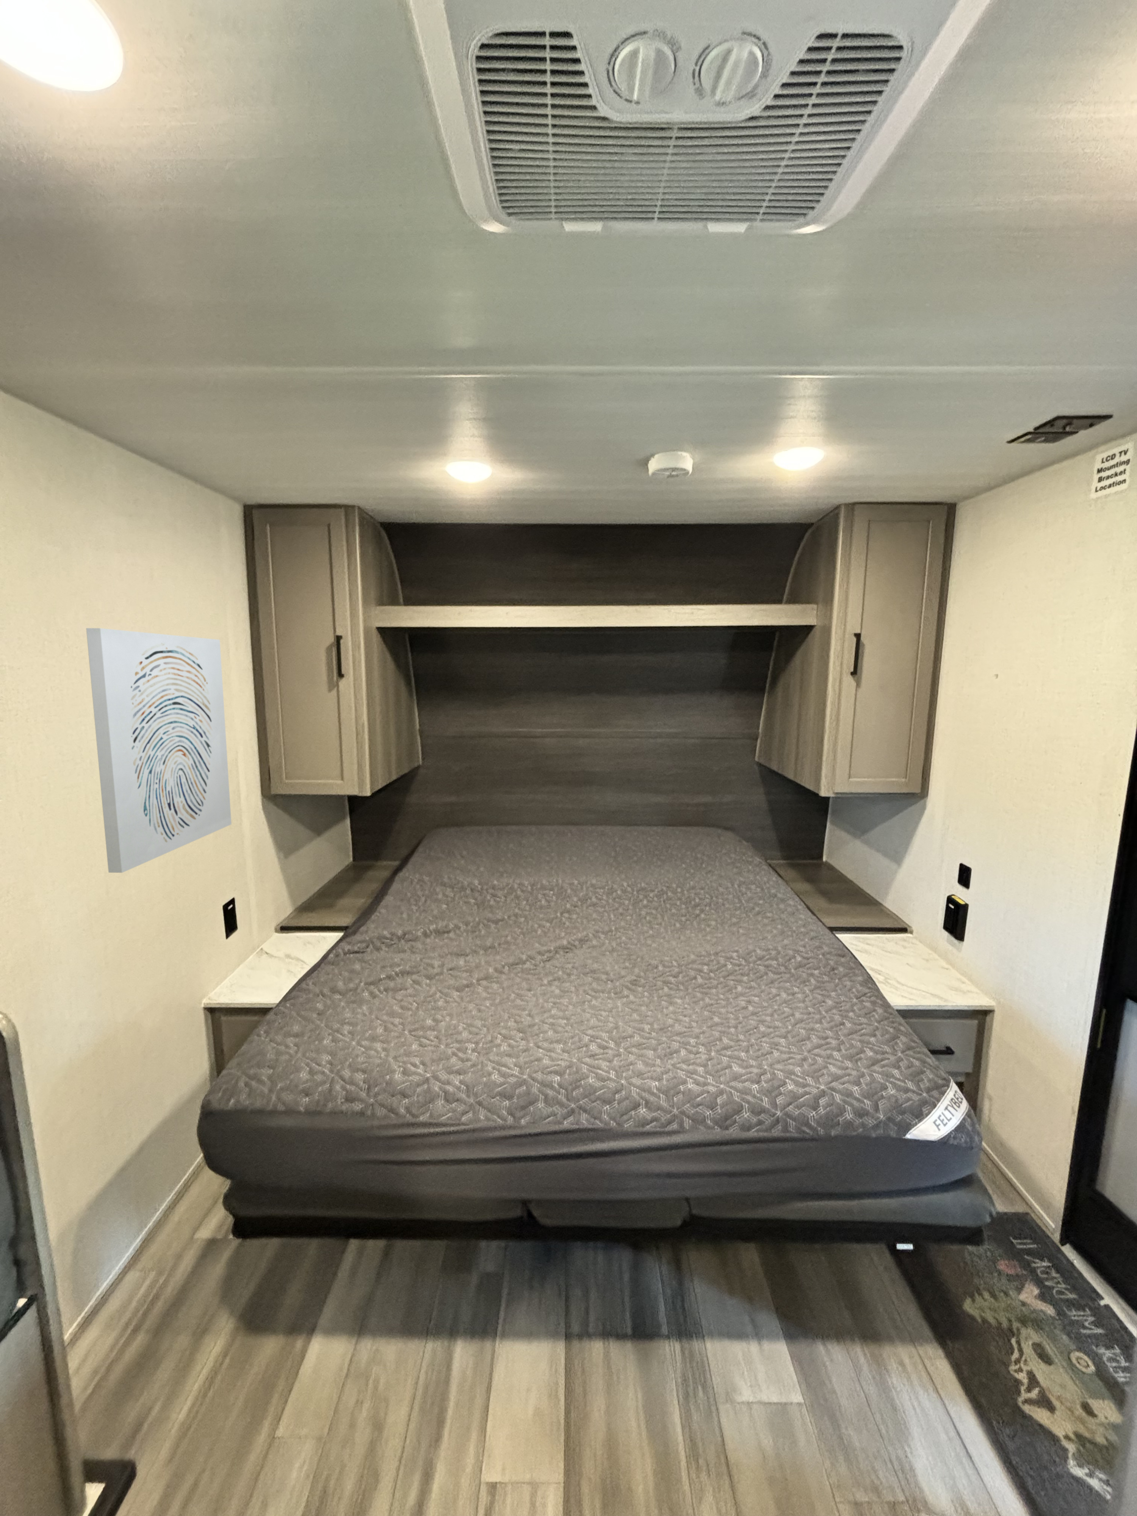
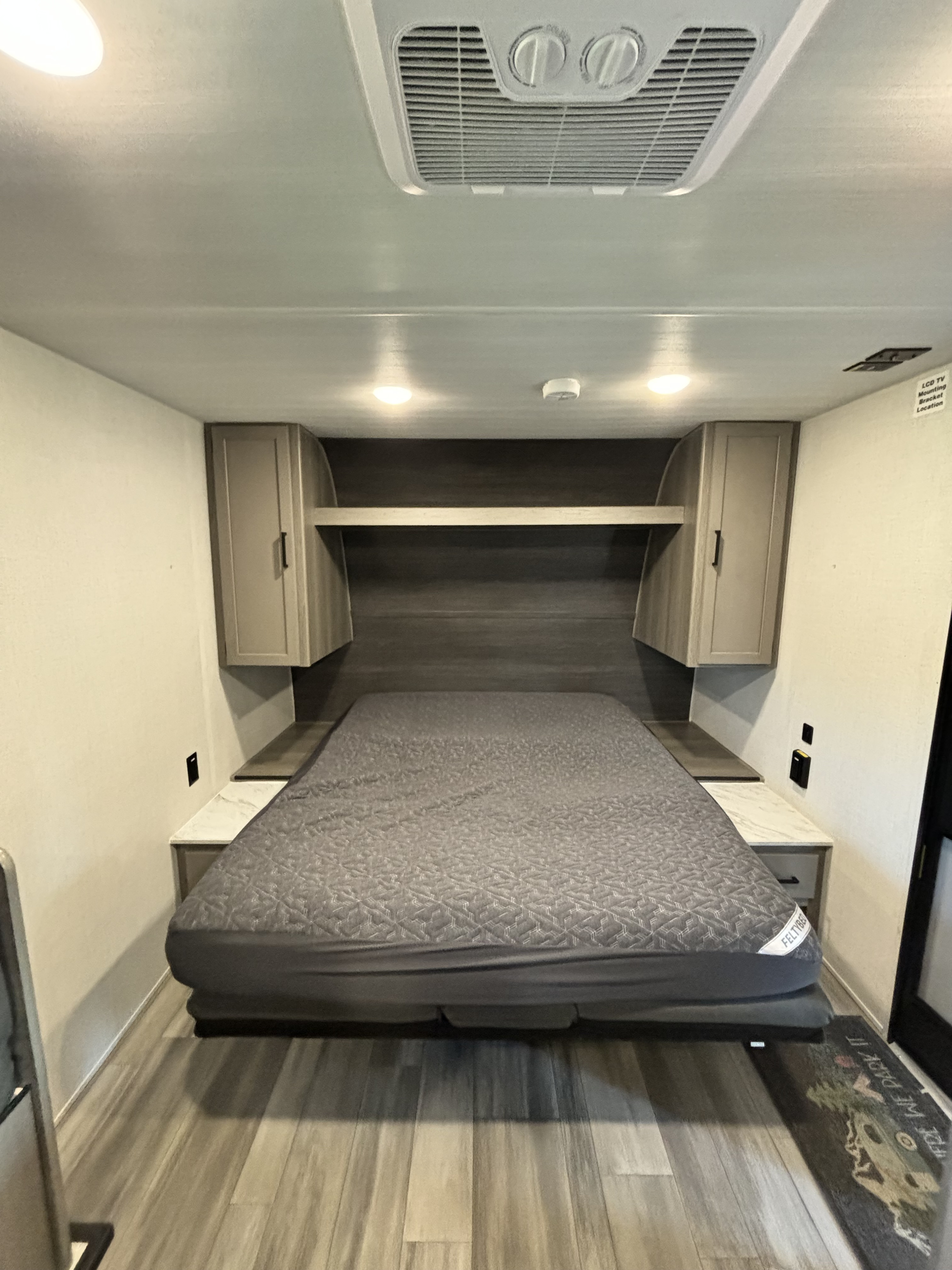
- wall art (171, 742)
